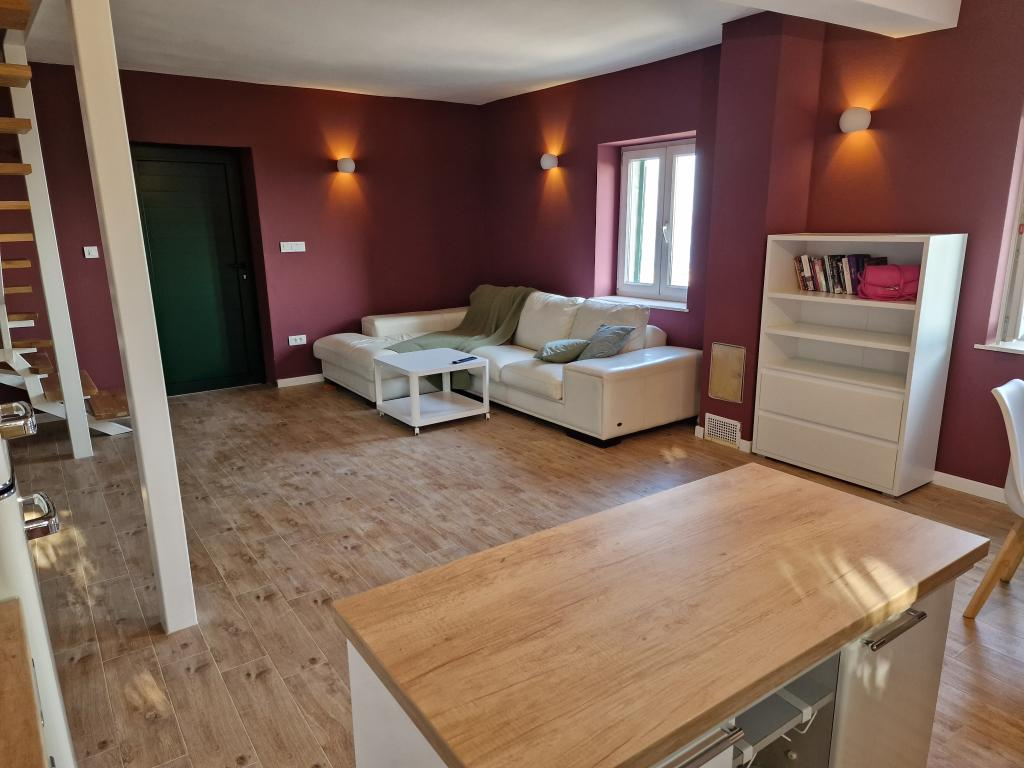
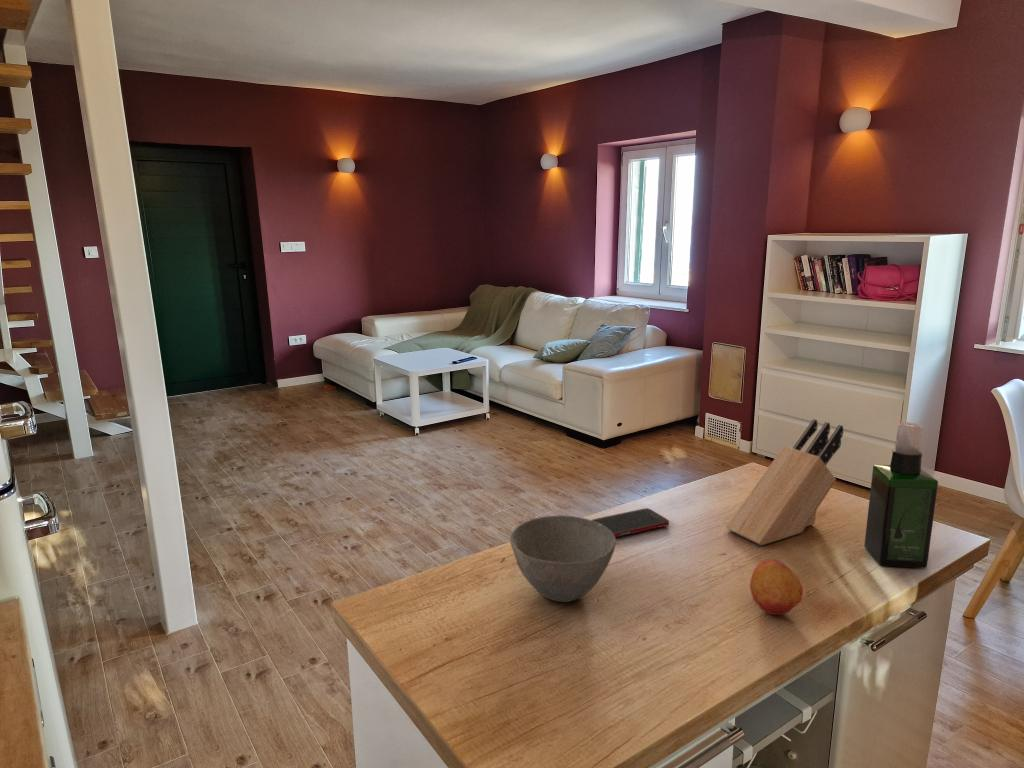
+ spray bottle (902, 492)
+ knife block (789, 477)
+ fruit (775, 586)
+ cell phone (629, 522)
+ bowl (562, 565)
